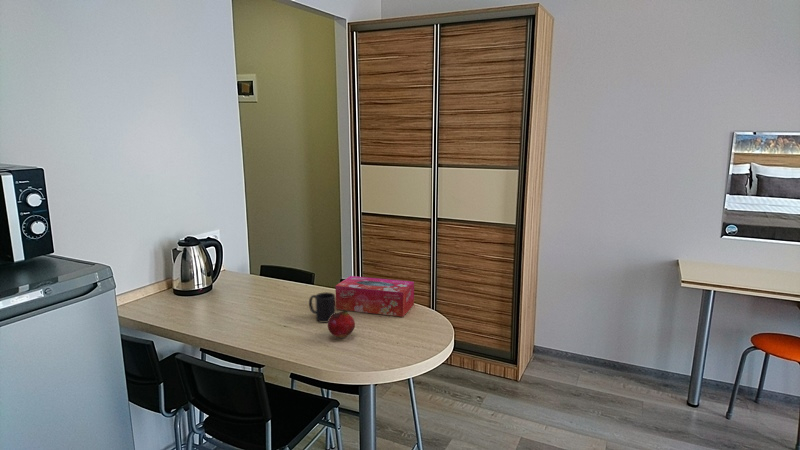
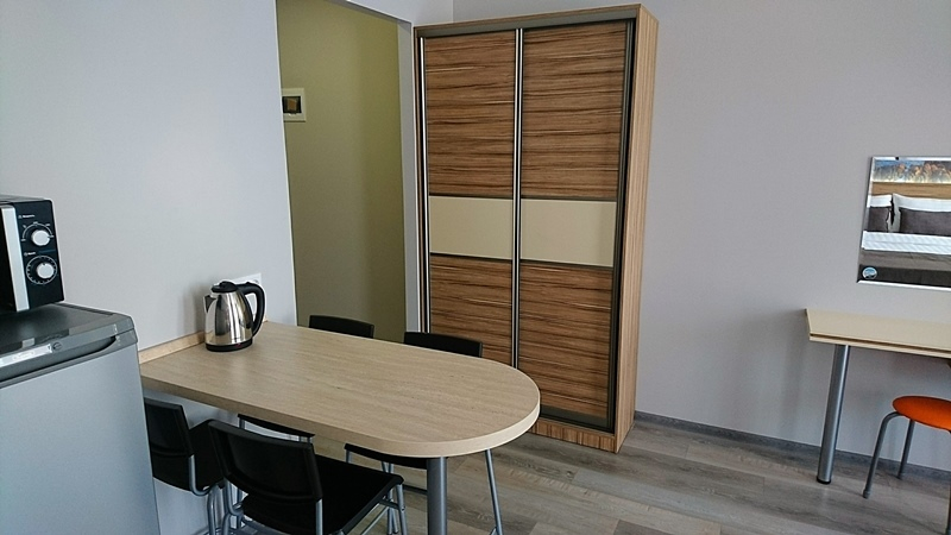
- mug (321, 306)
- tissue box (375, 295)
- fruit (341, 323)
